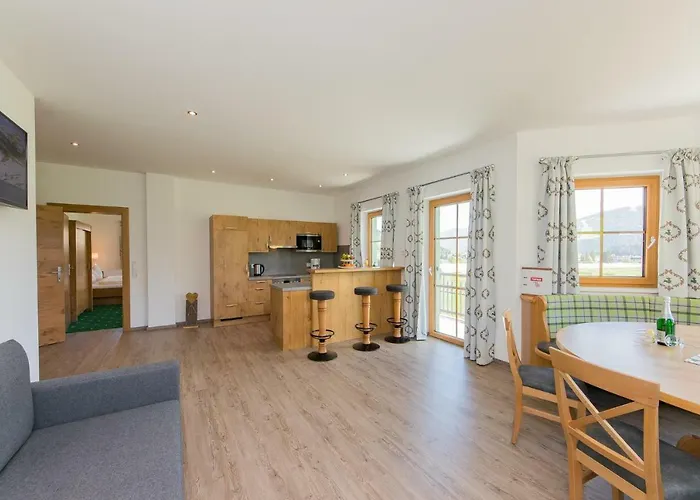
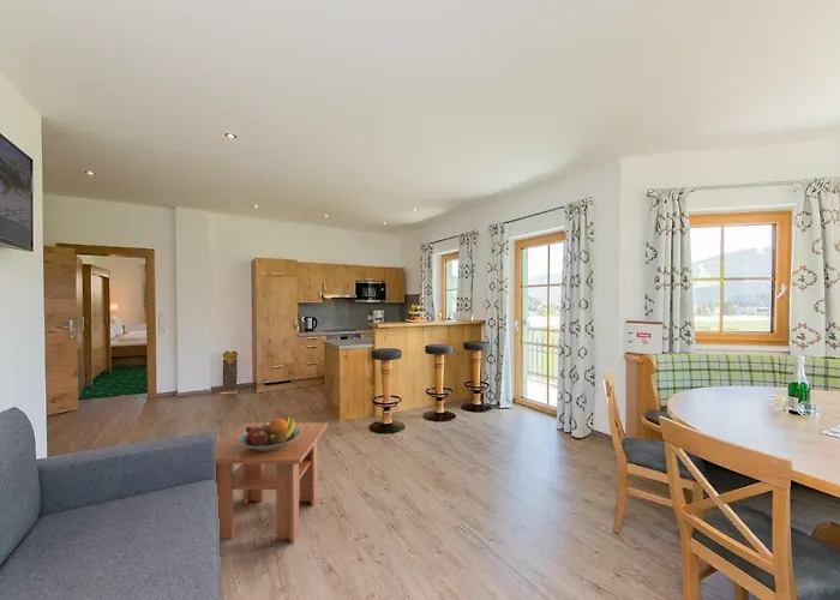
+ coffee table (269, 478)
+ fruit bowl (270, 432)
